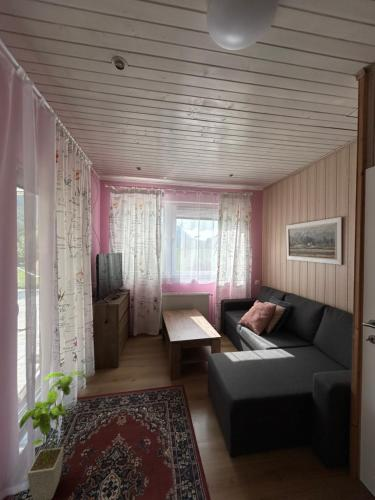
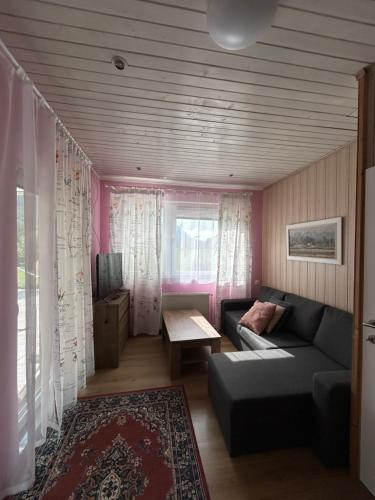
- house plant (55, 428)
